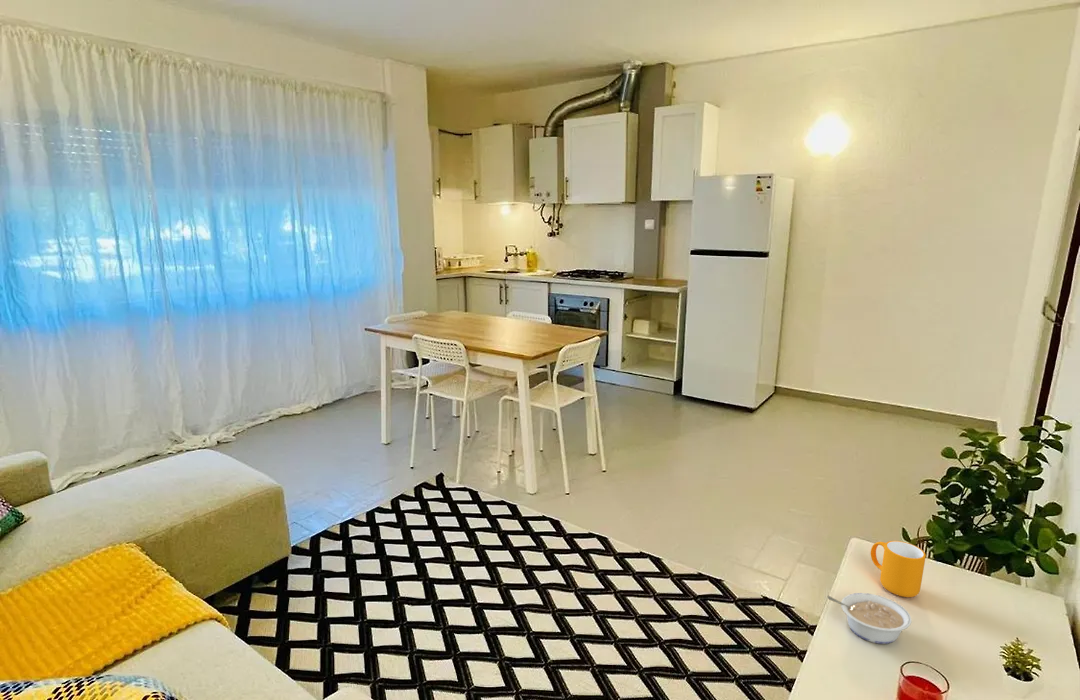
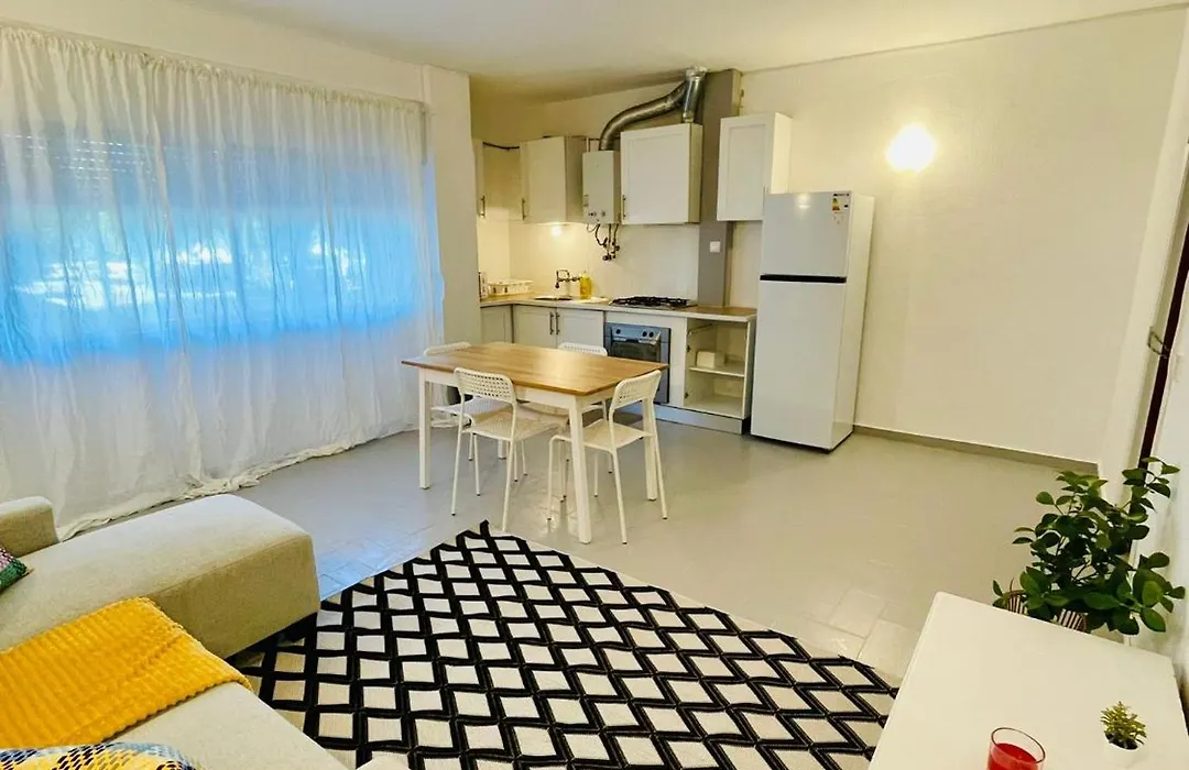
- mug (894, 565)
- legume (872, 619)
